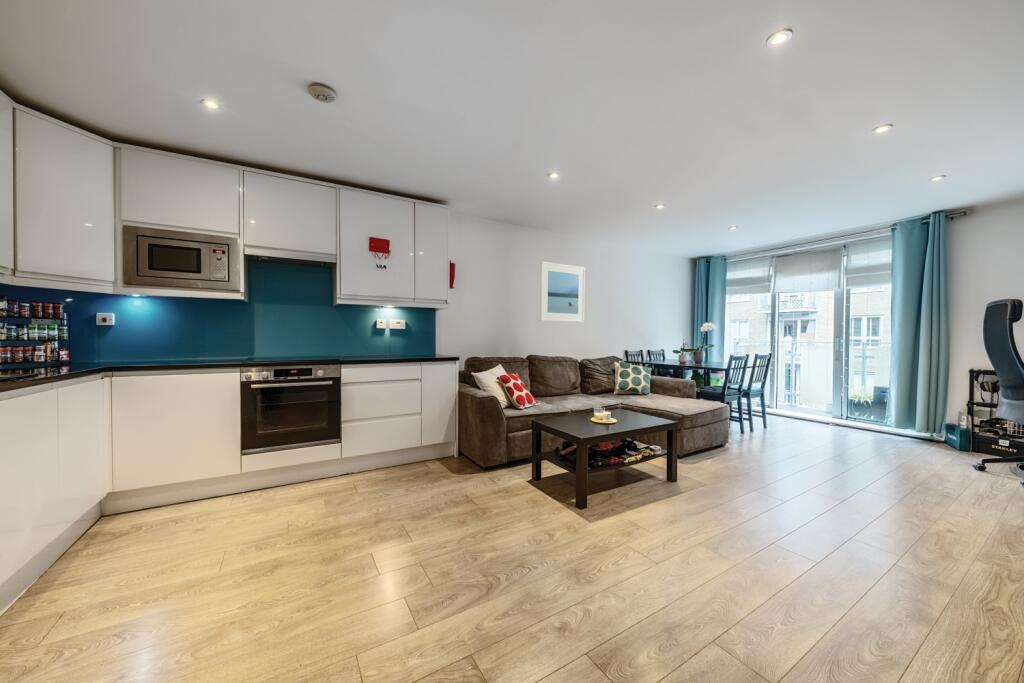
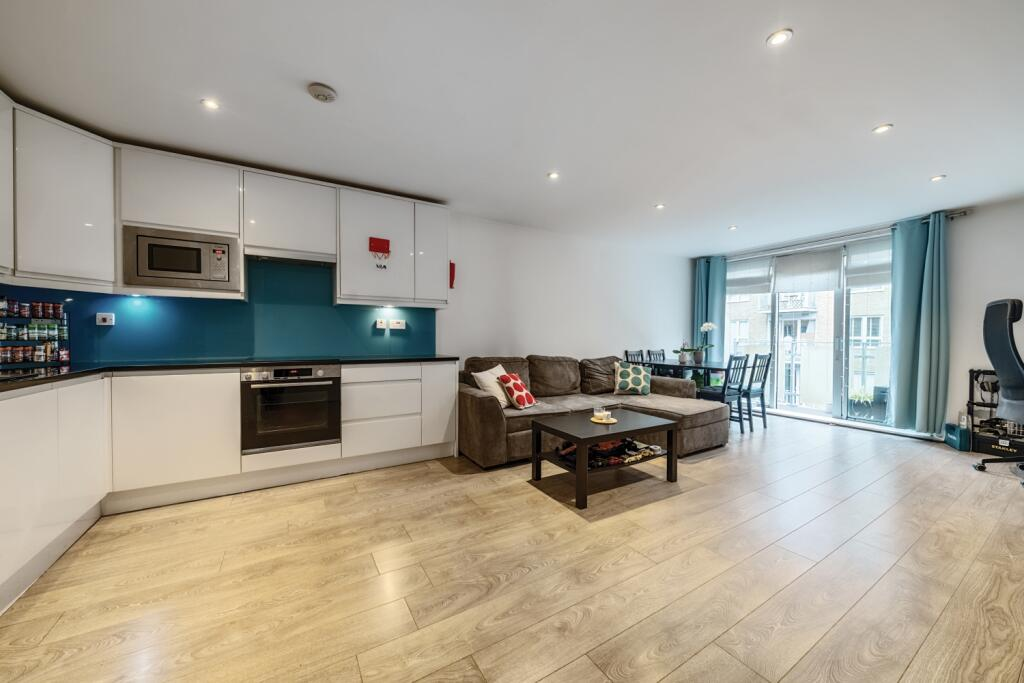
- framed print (563, 293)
